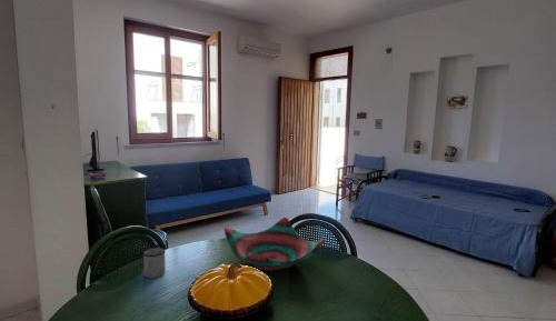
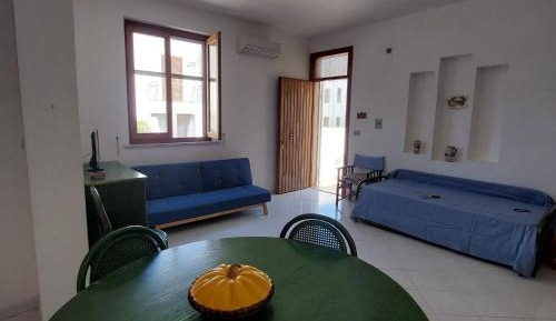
- decorative bowl (271, 247)
- mug (152, 264)
